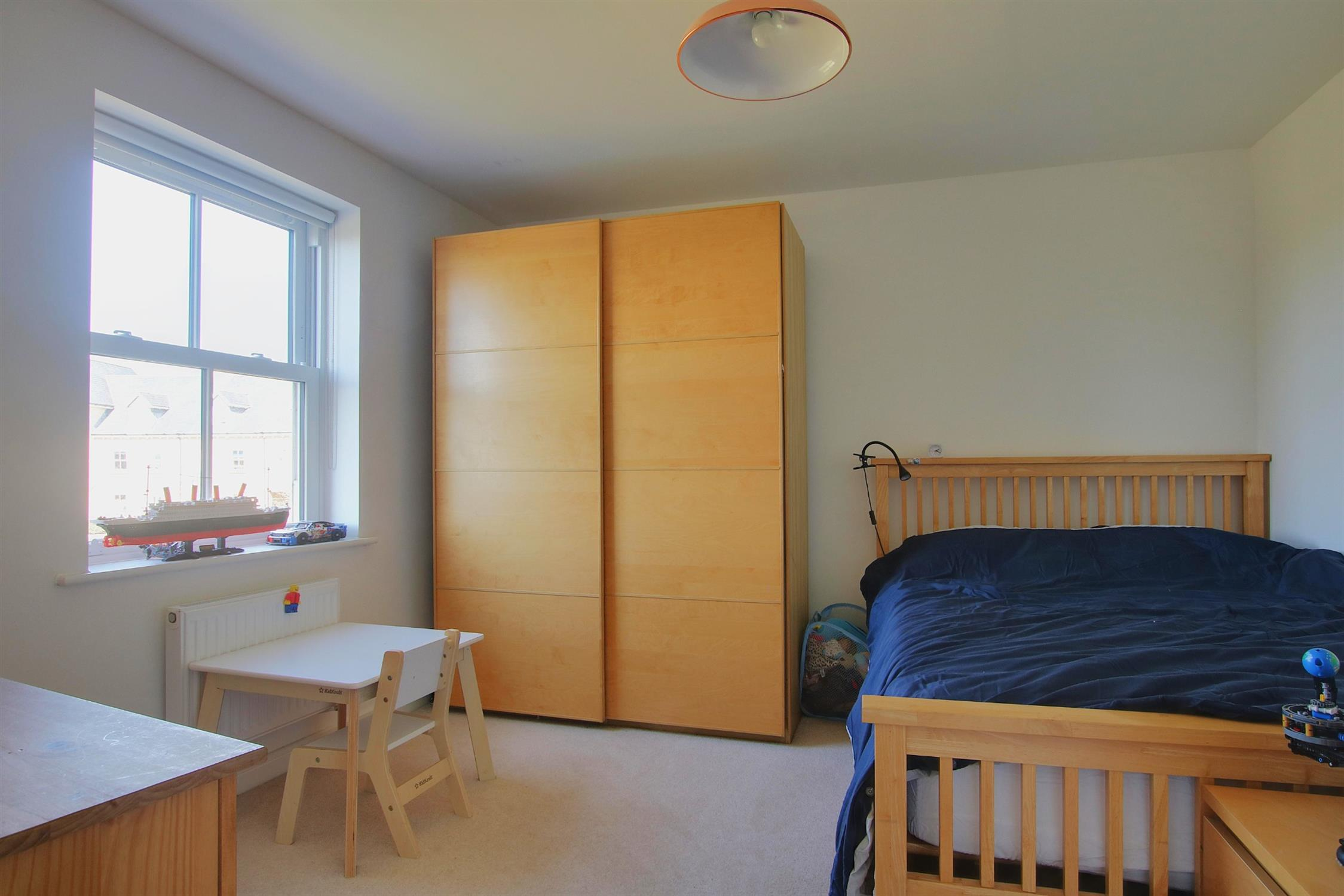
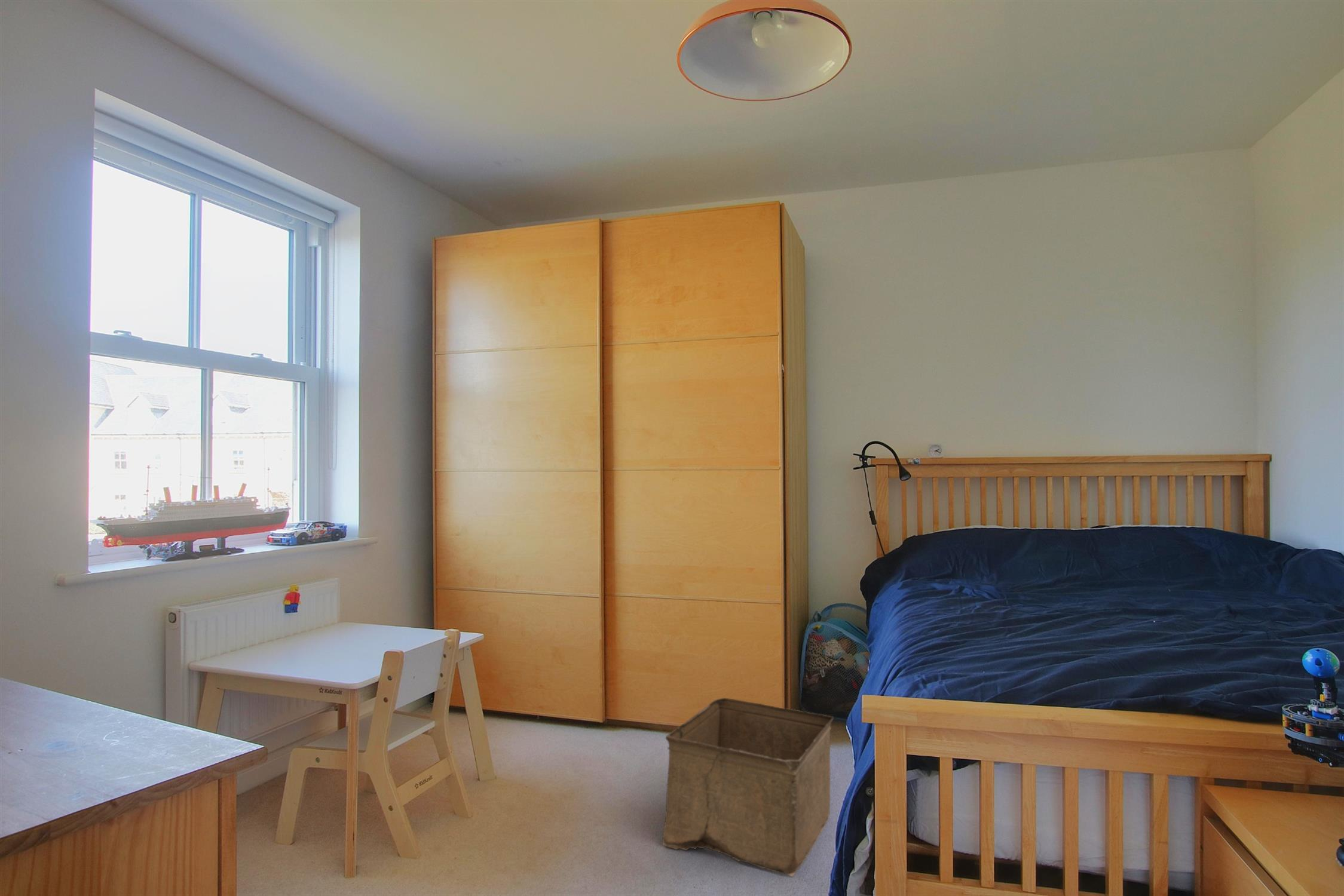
+ storage bin (751, 777)
